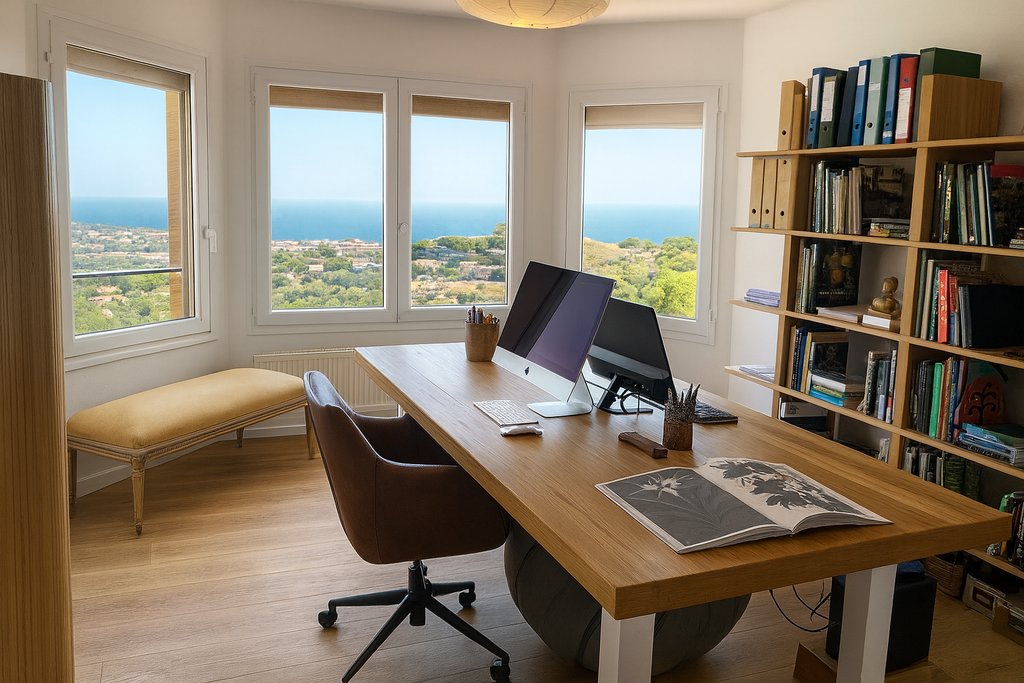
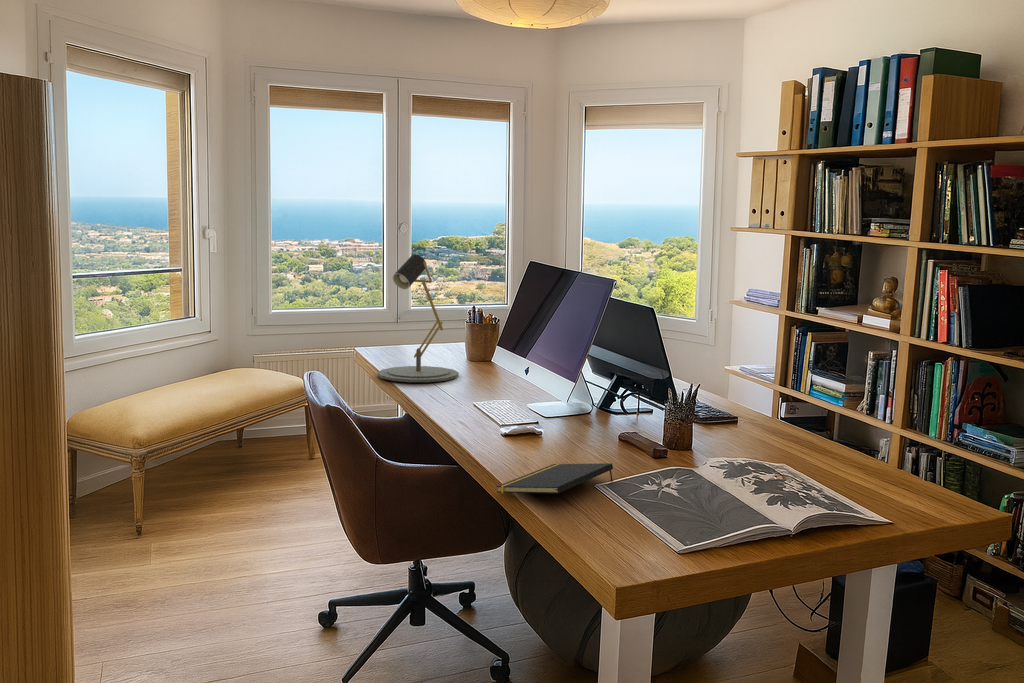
+ desk lamp (433, 311)
+ notepad (555, 477)
